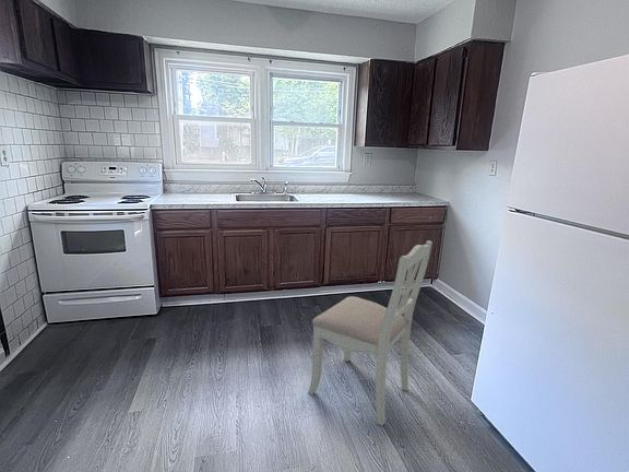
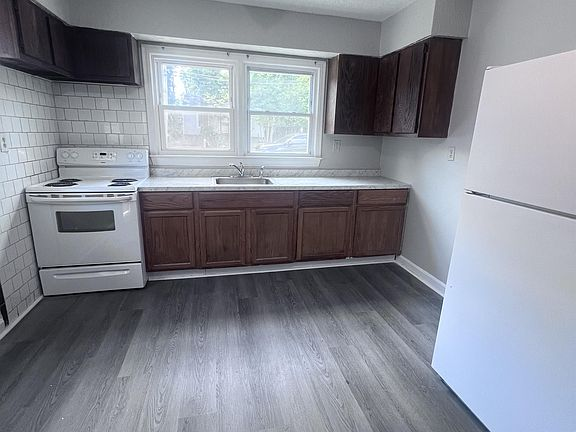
- dining chair (366, 317)
